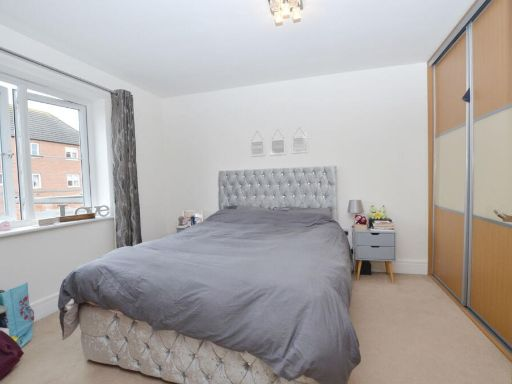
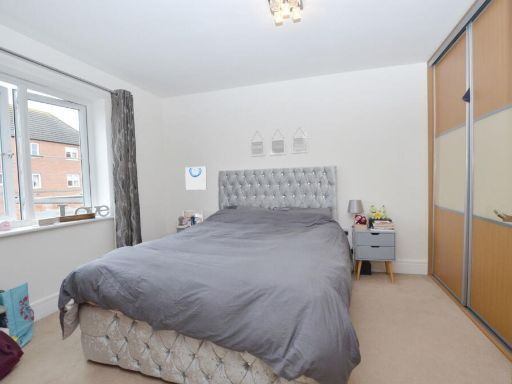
+ wall art (195, 178)
